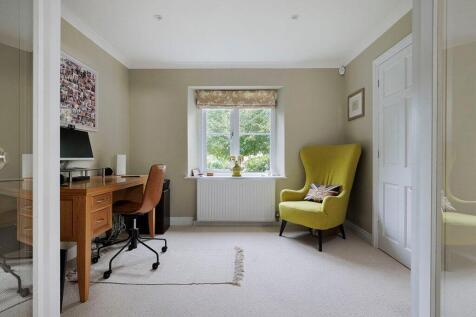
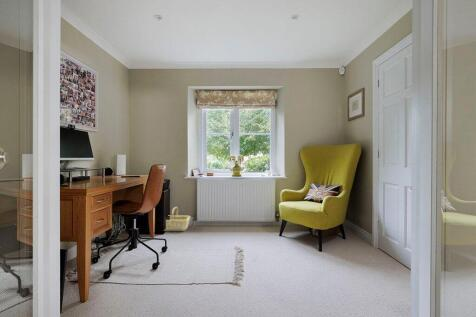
+ basket (174, 218)
